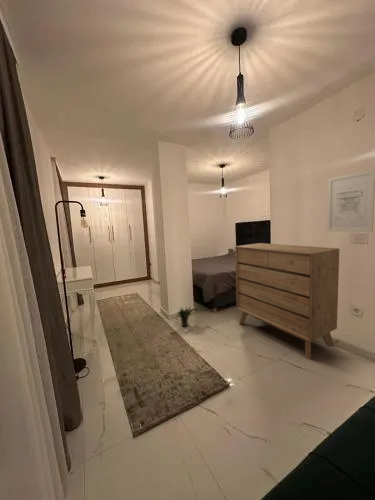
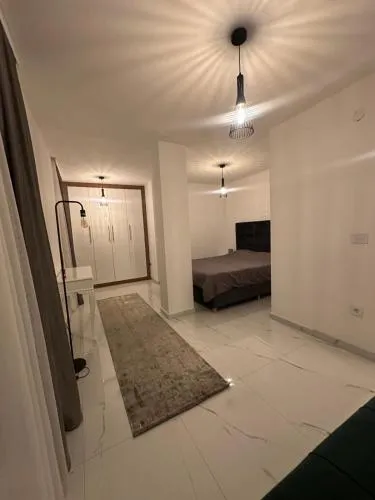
- dresser (280, 291)
- potted plant (187, 314)
- wall art (349, 203)
